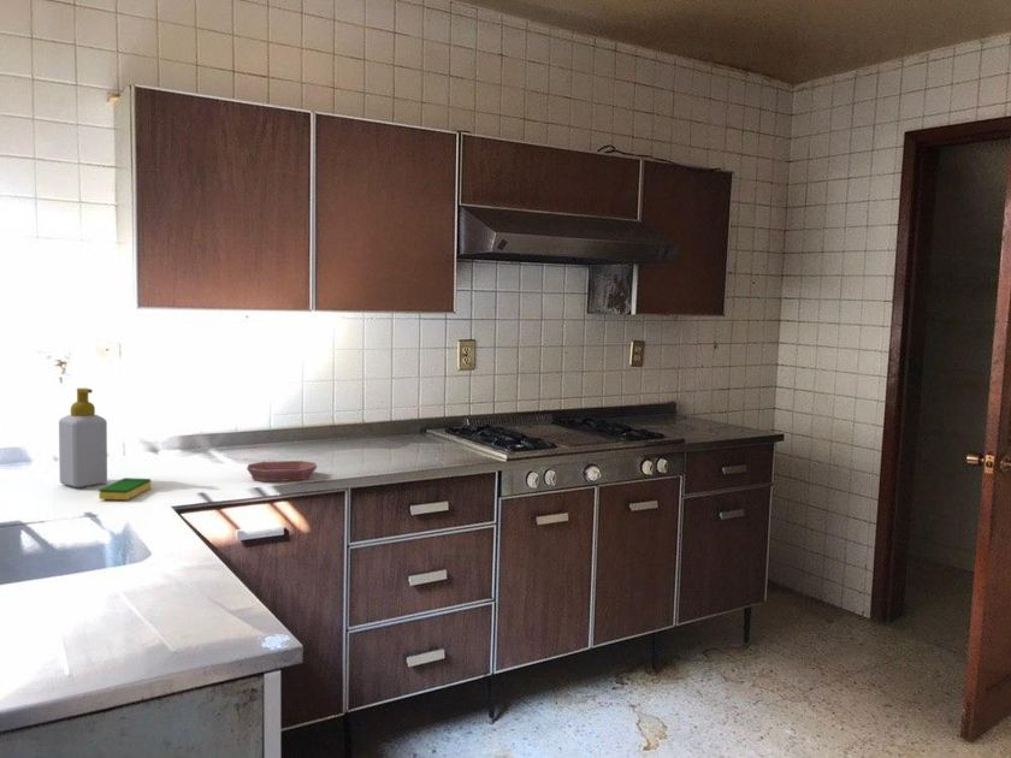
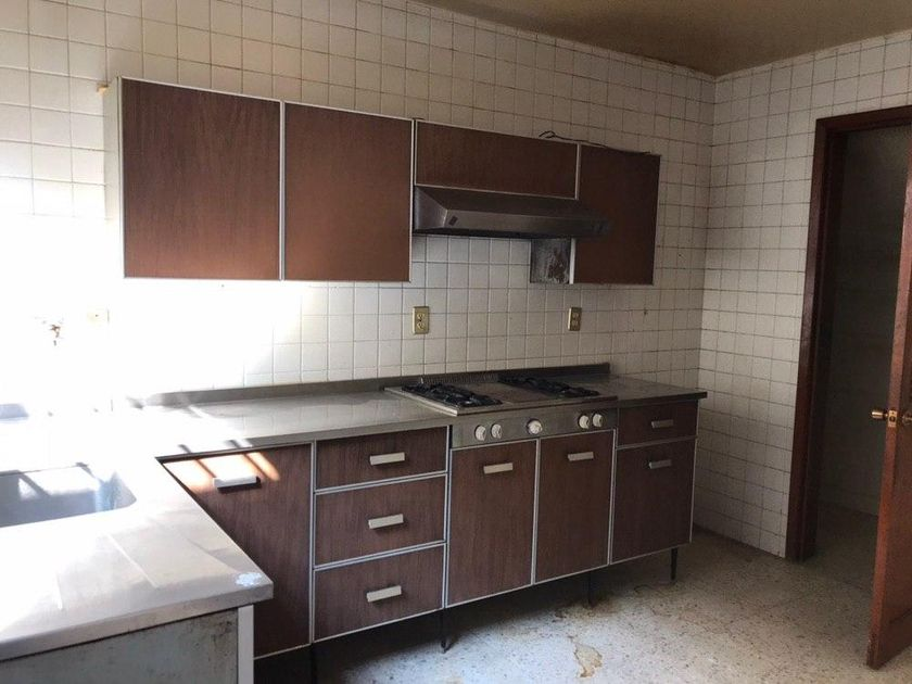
- soap bottle (83, 436)
- bowl (282, 470)
- dish sponge (125, 488)
